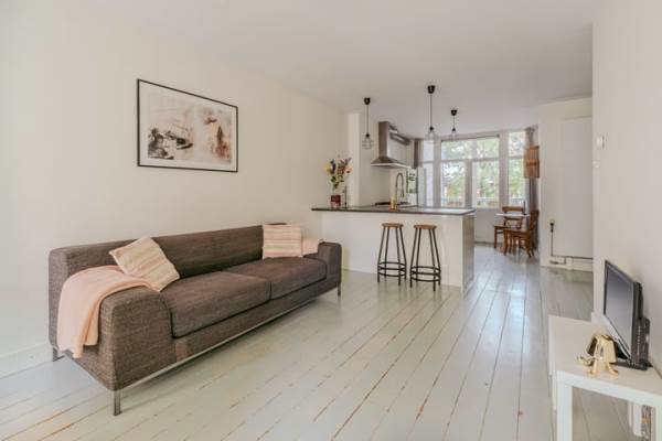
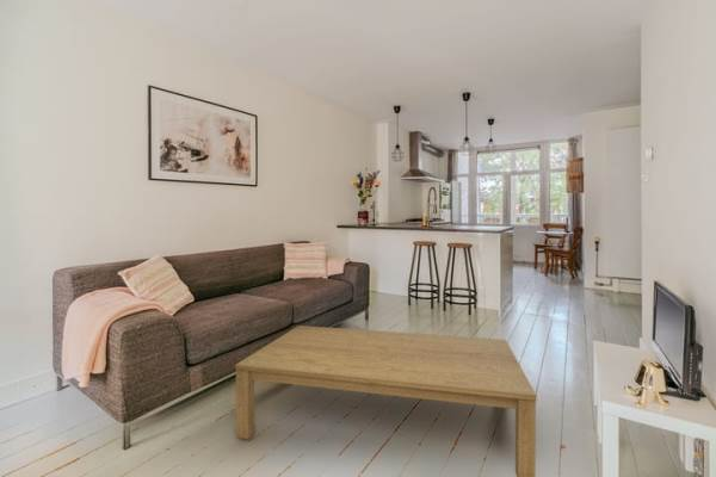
+ coffee table (384, 383)
